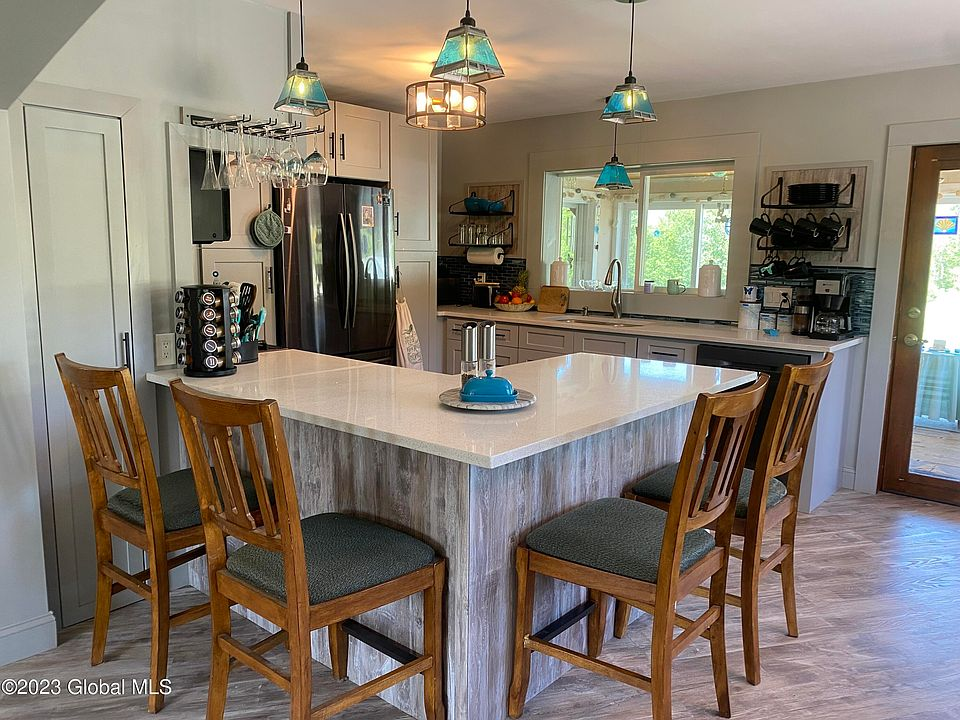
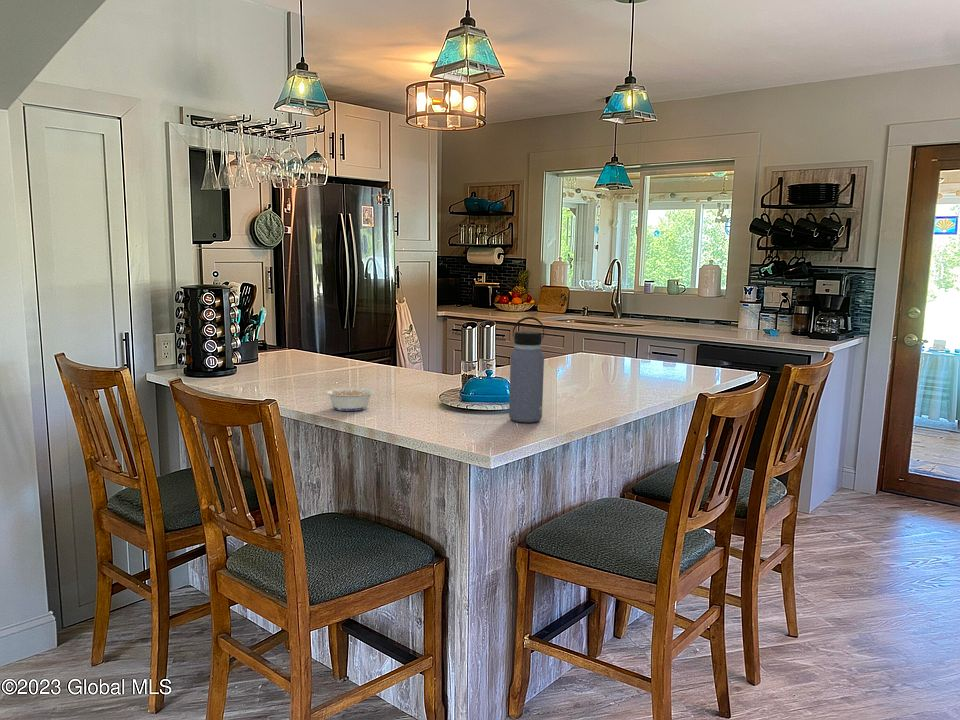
+ water bottle (527, 369)
+ legume (348, 398)
